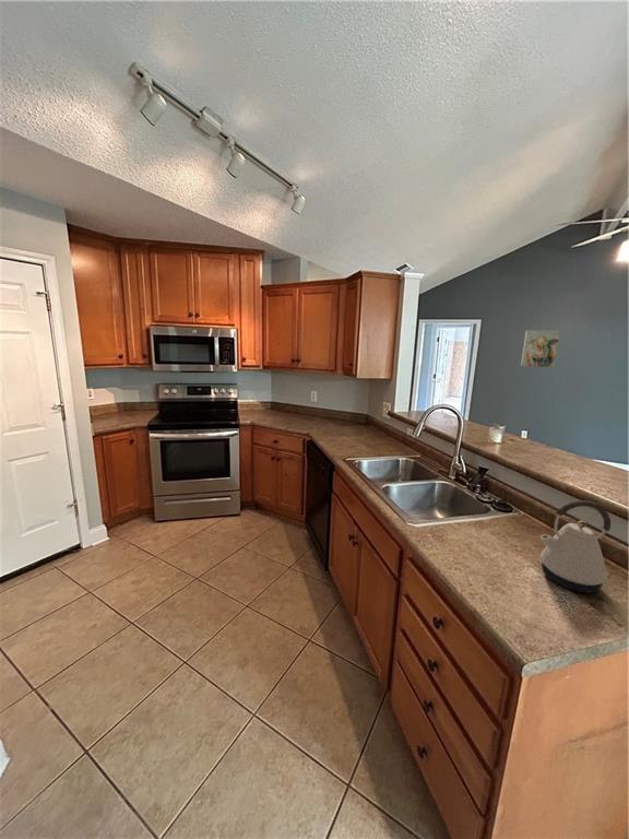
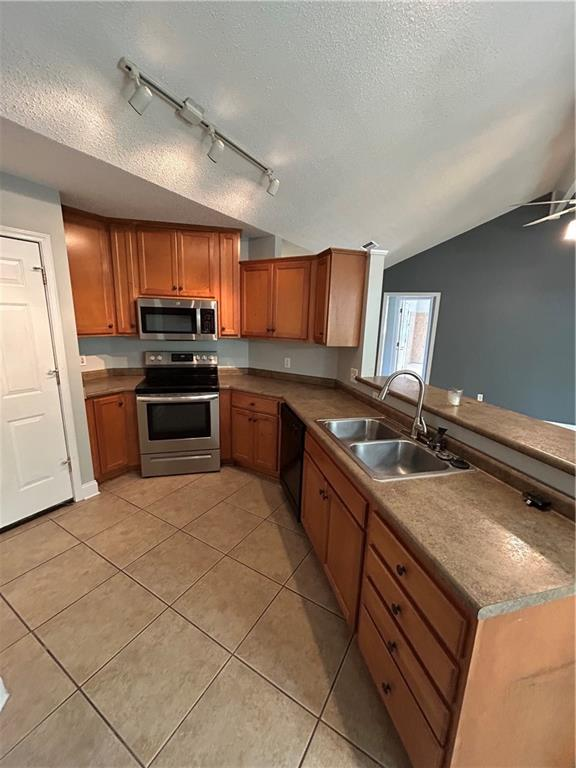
- kettle (574, 541)
- wall art (539, 348)
